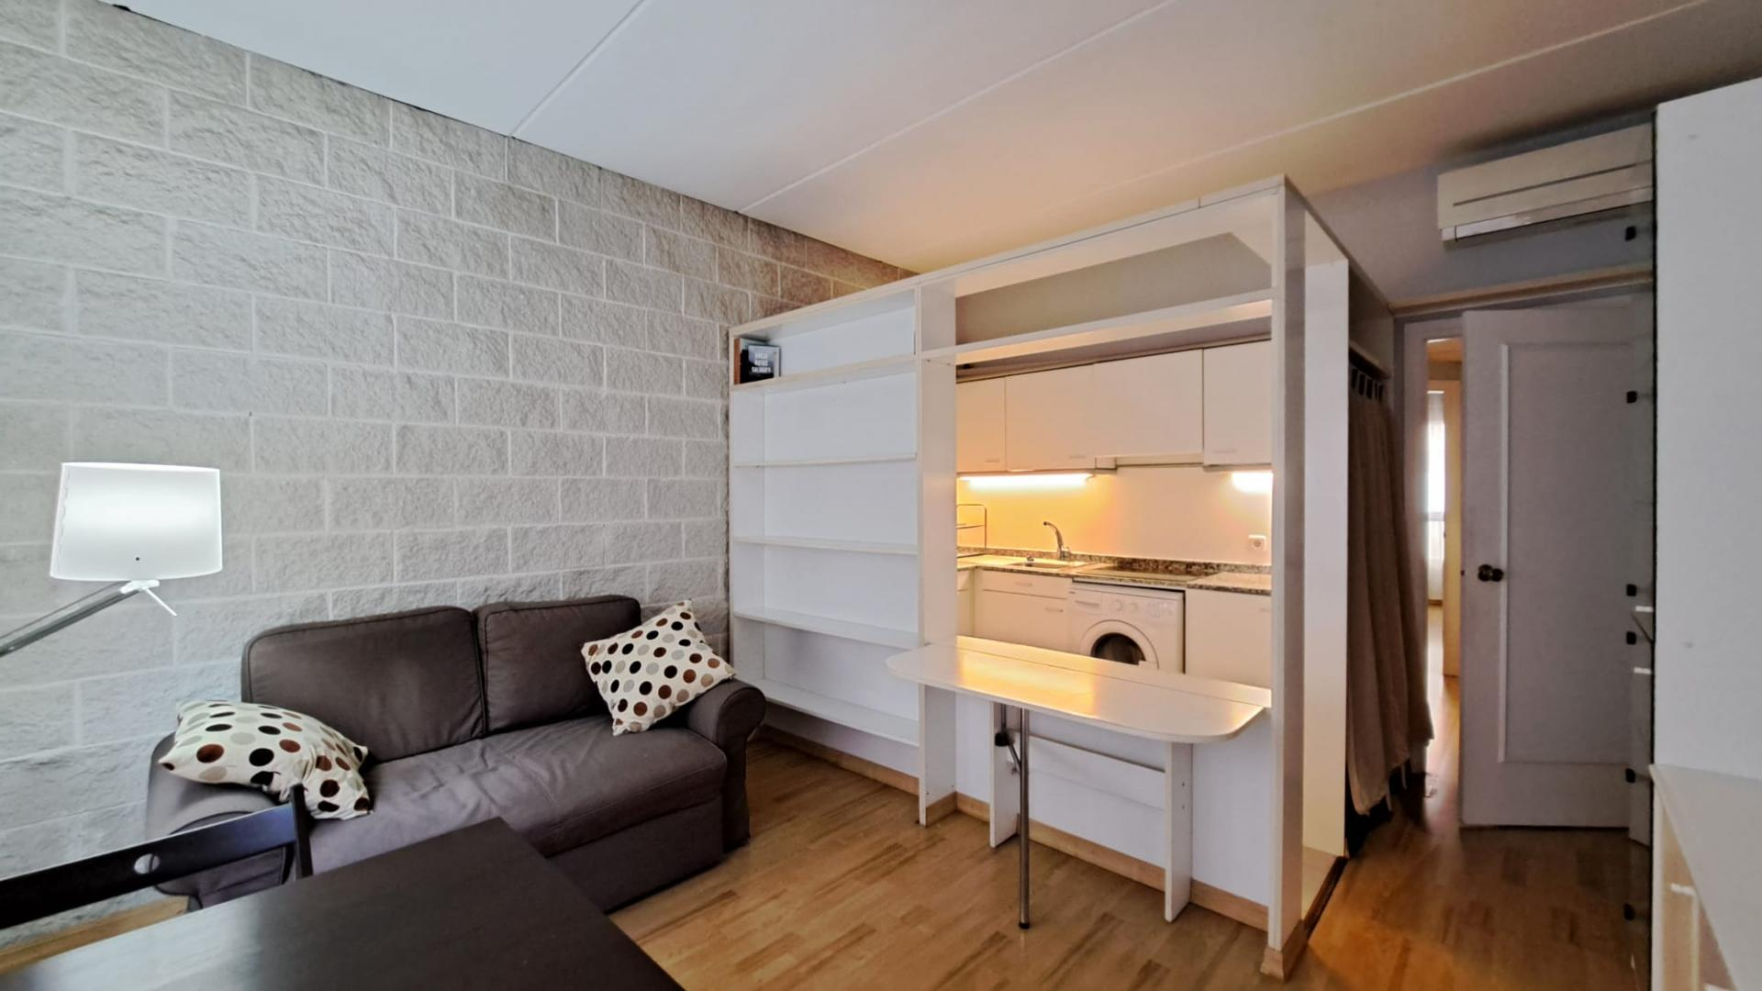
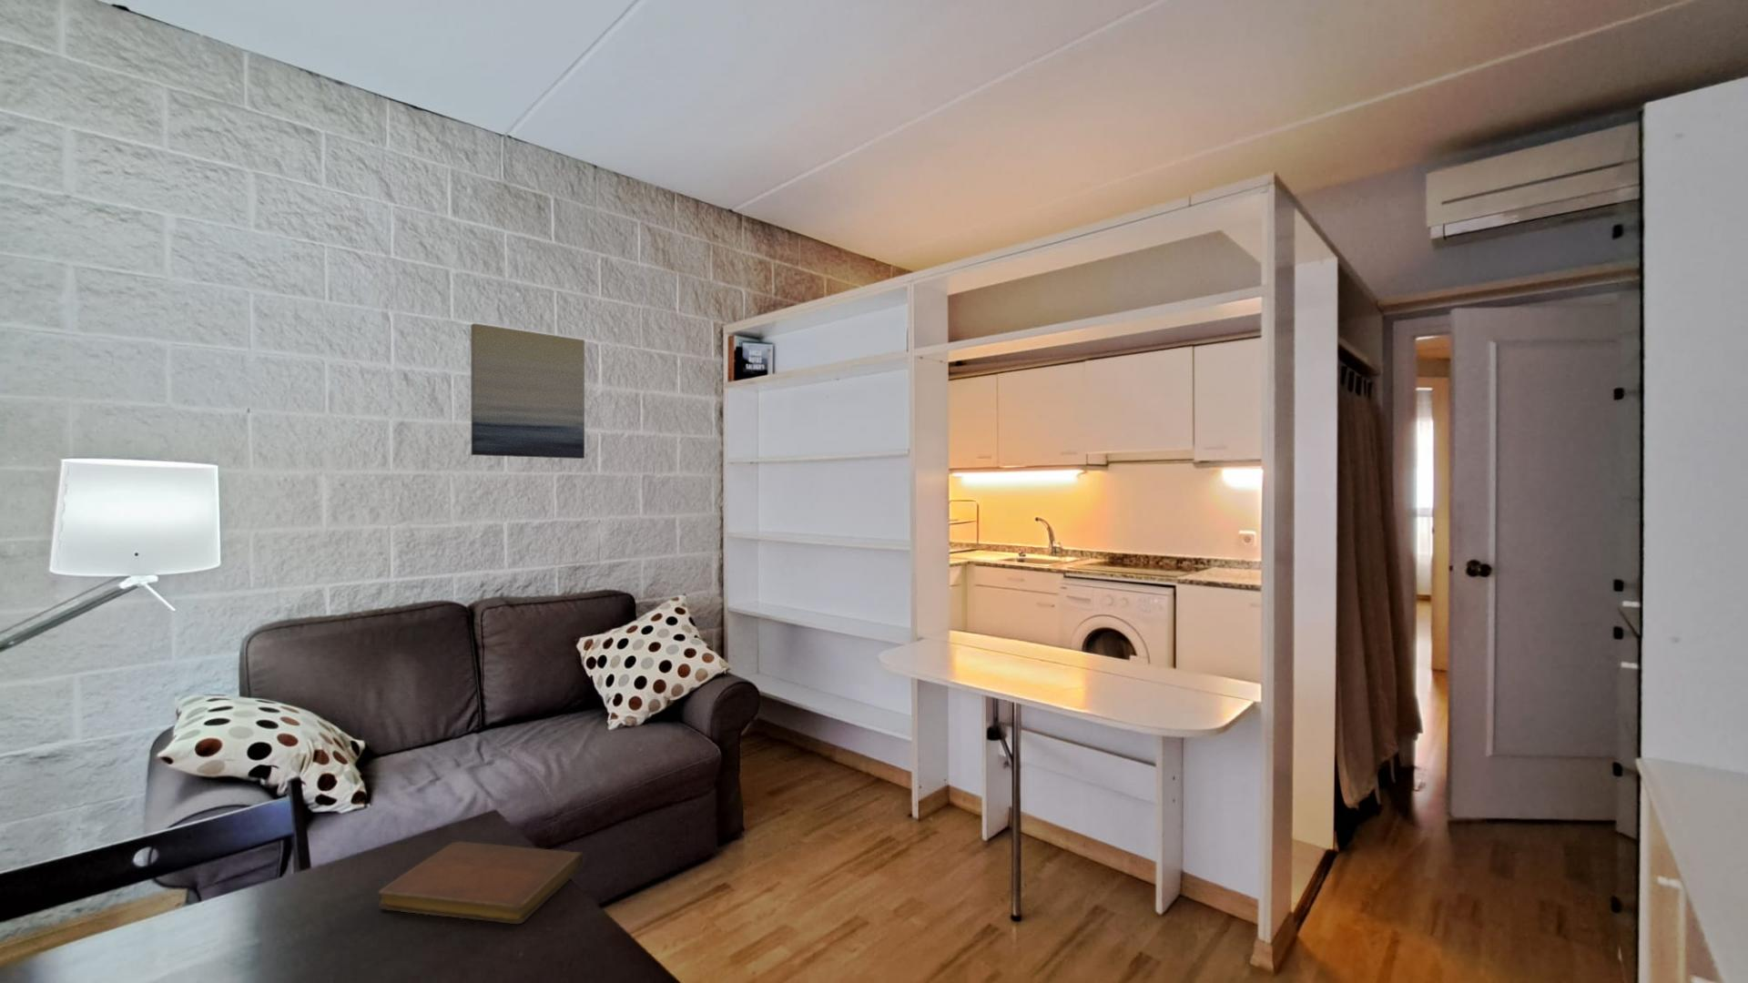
+ notebook (485, 877)
+ wall art (529, 394)
